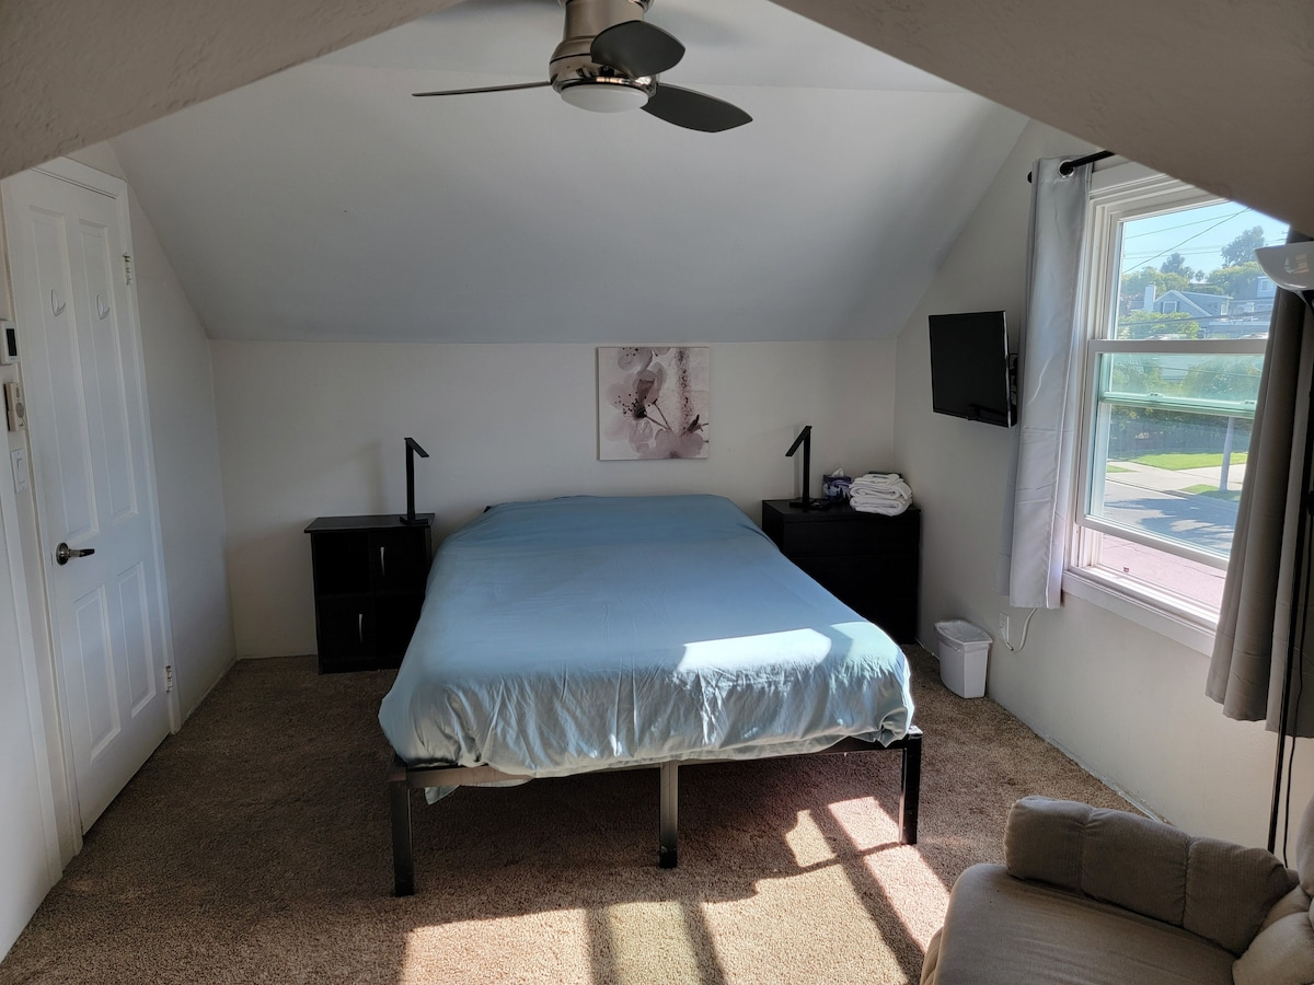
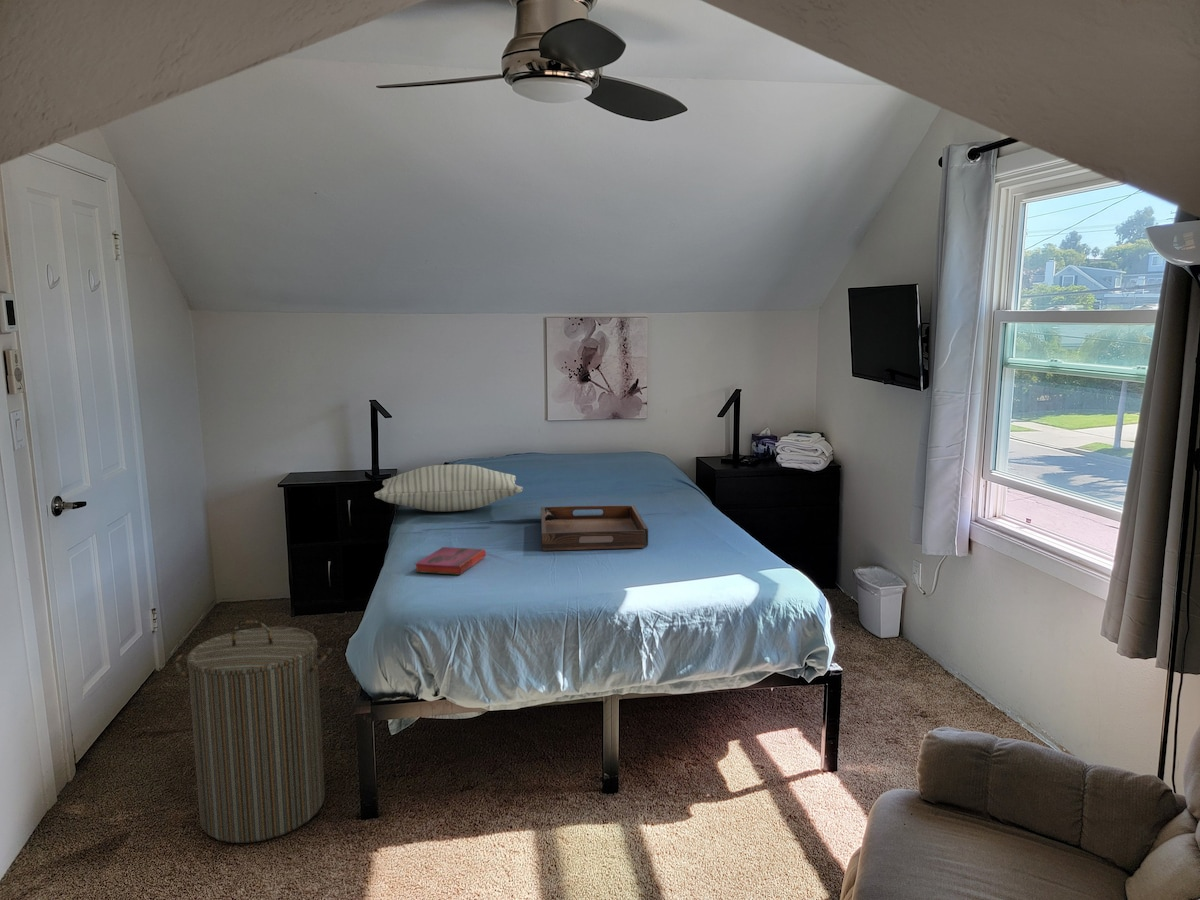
+ pillow (449, 487)
+ laundry hamper (258, 716)
+ hardback book (451, 560)
+ serving tray (591, 526)
